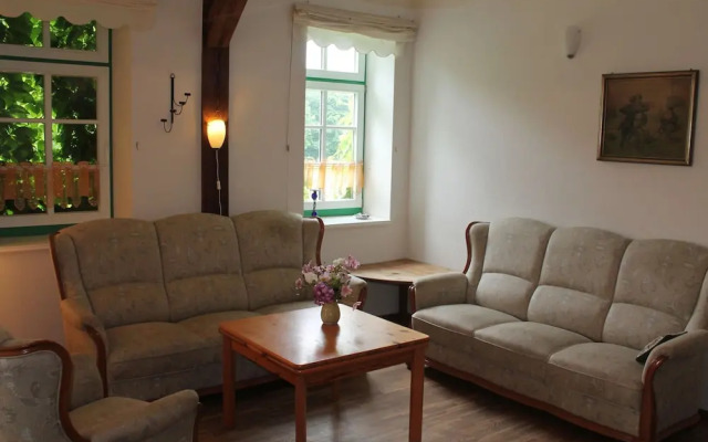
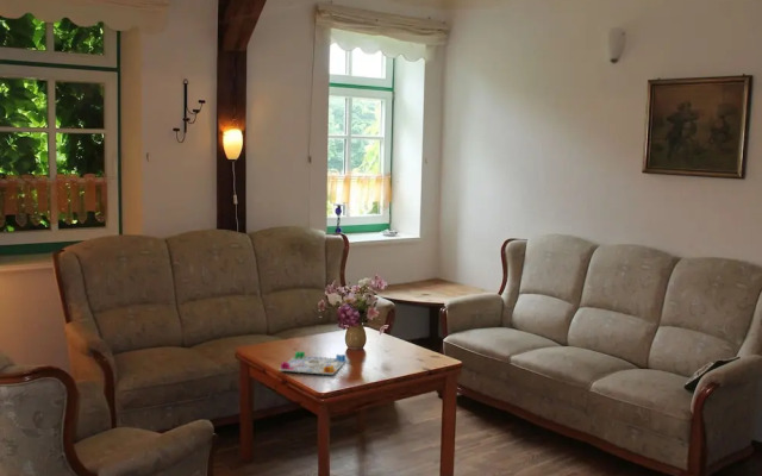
+ board game (313, 362)
